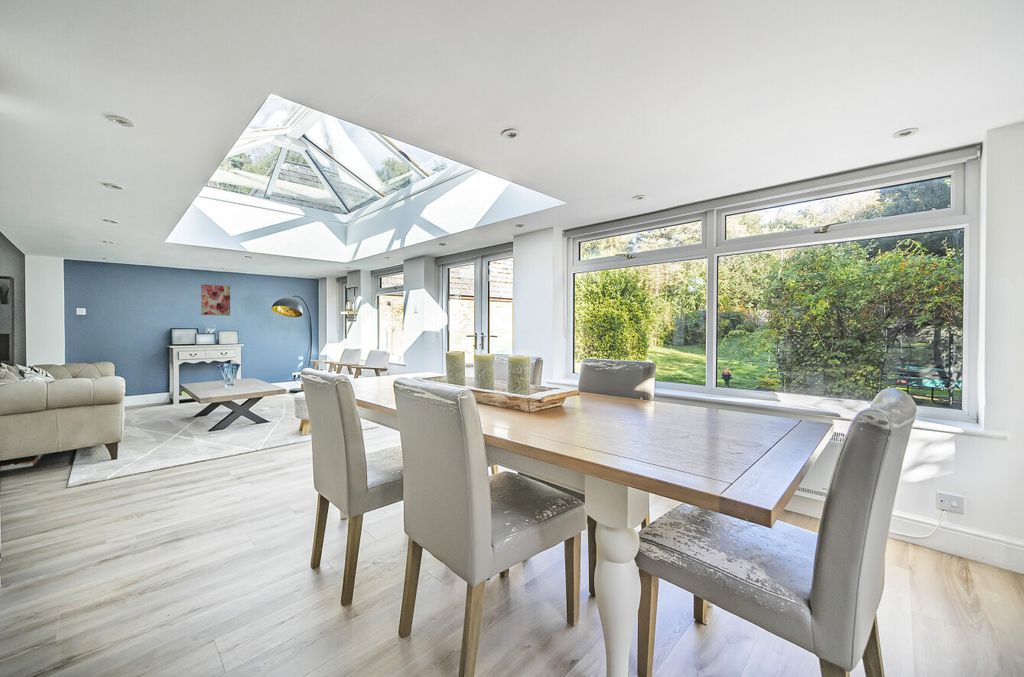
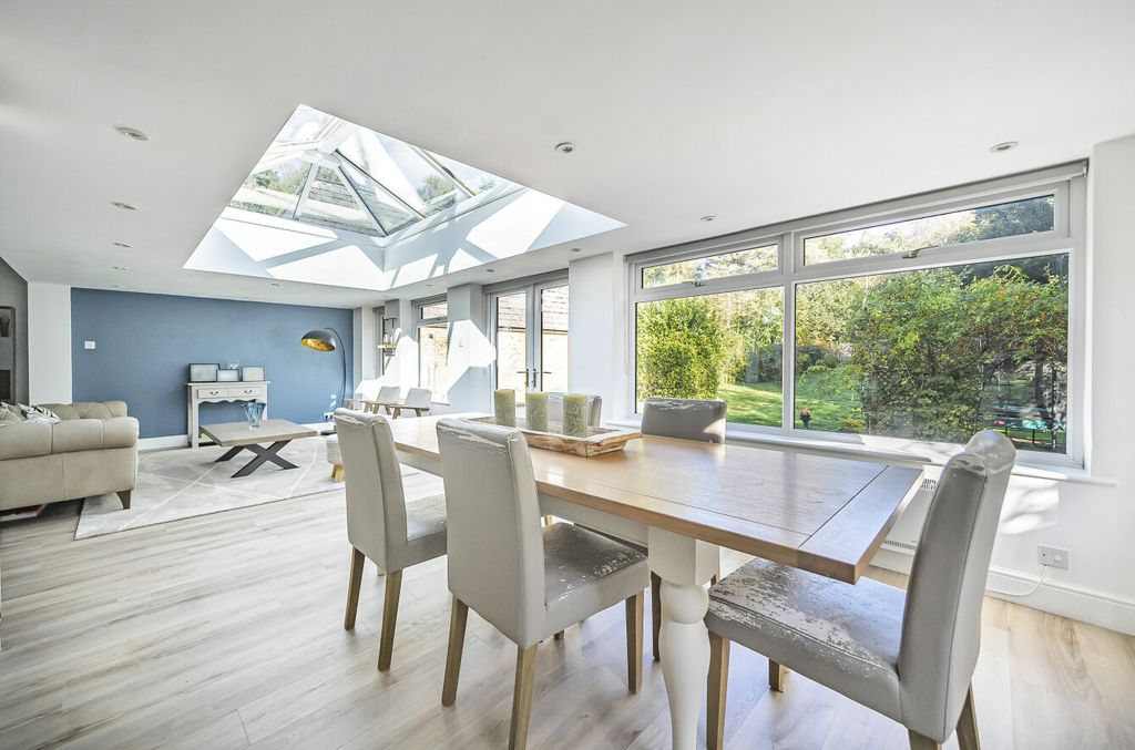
- wall art (215, 300)
